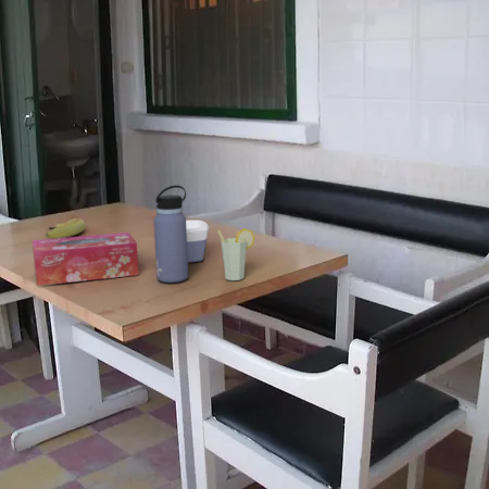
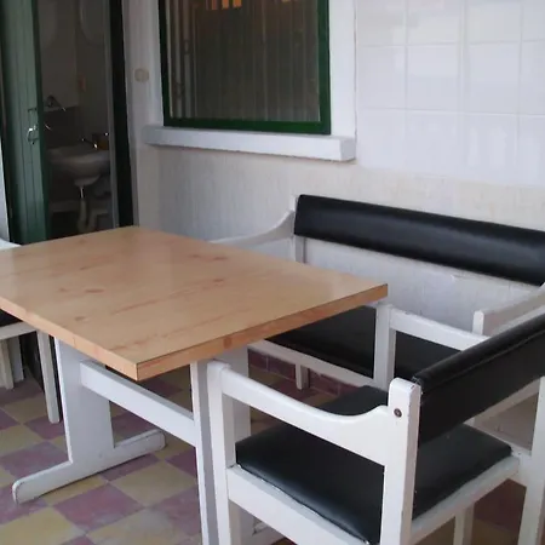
- banana (61, 226)
- water bottle (171, 231)
- bowl (187, 241)
- cup (236, 252)
- tissue box (85, 258)
